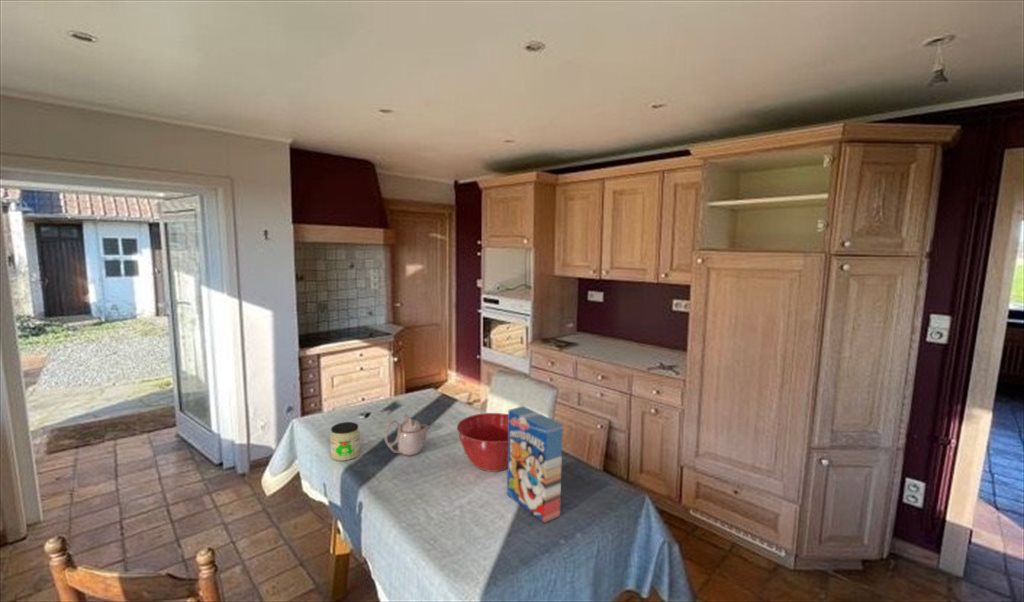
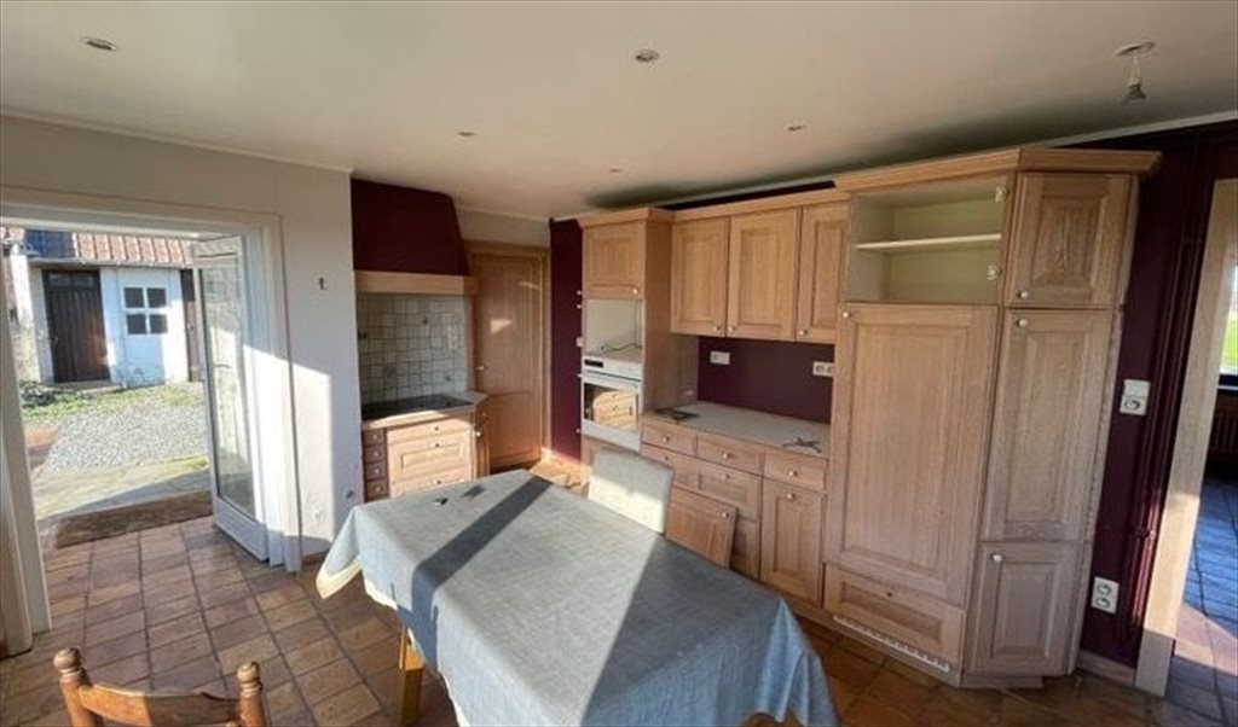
- mixing bowl (493, 444)
- jar (345, 440)
- cereal box (533, 461)
- teapot (408, 434)
